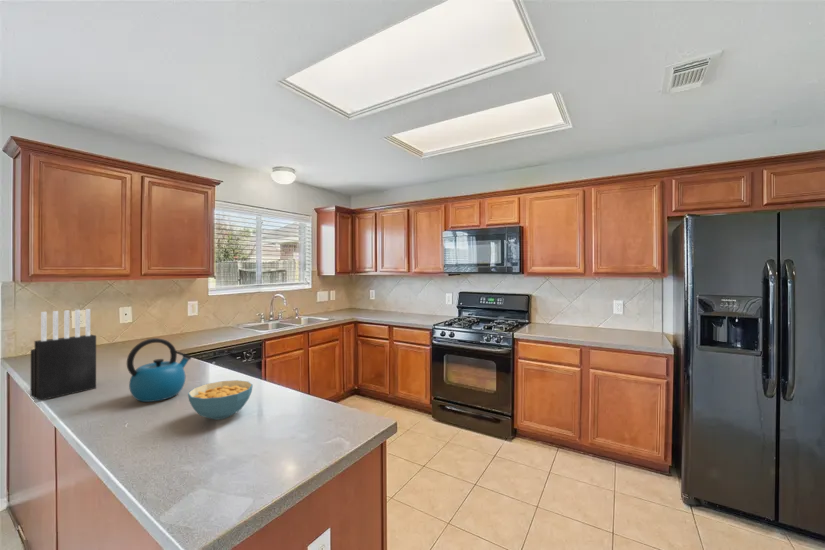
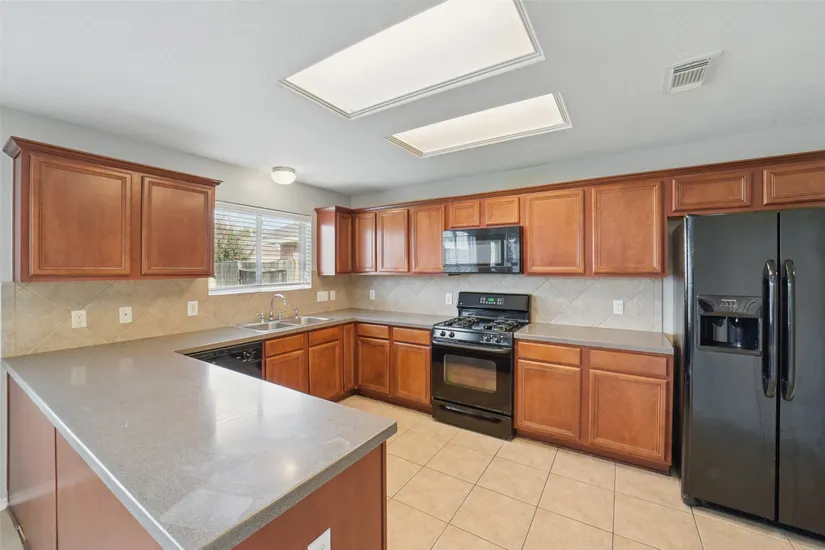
- knife block (63, 350)
- cereal bowl (221, 402)
- kettle (161, 366)
